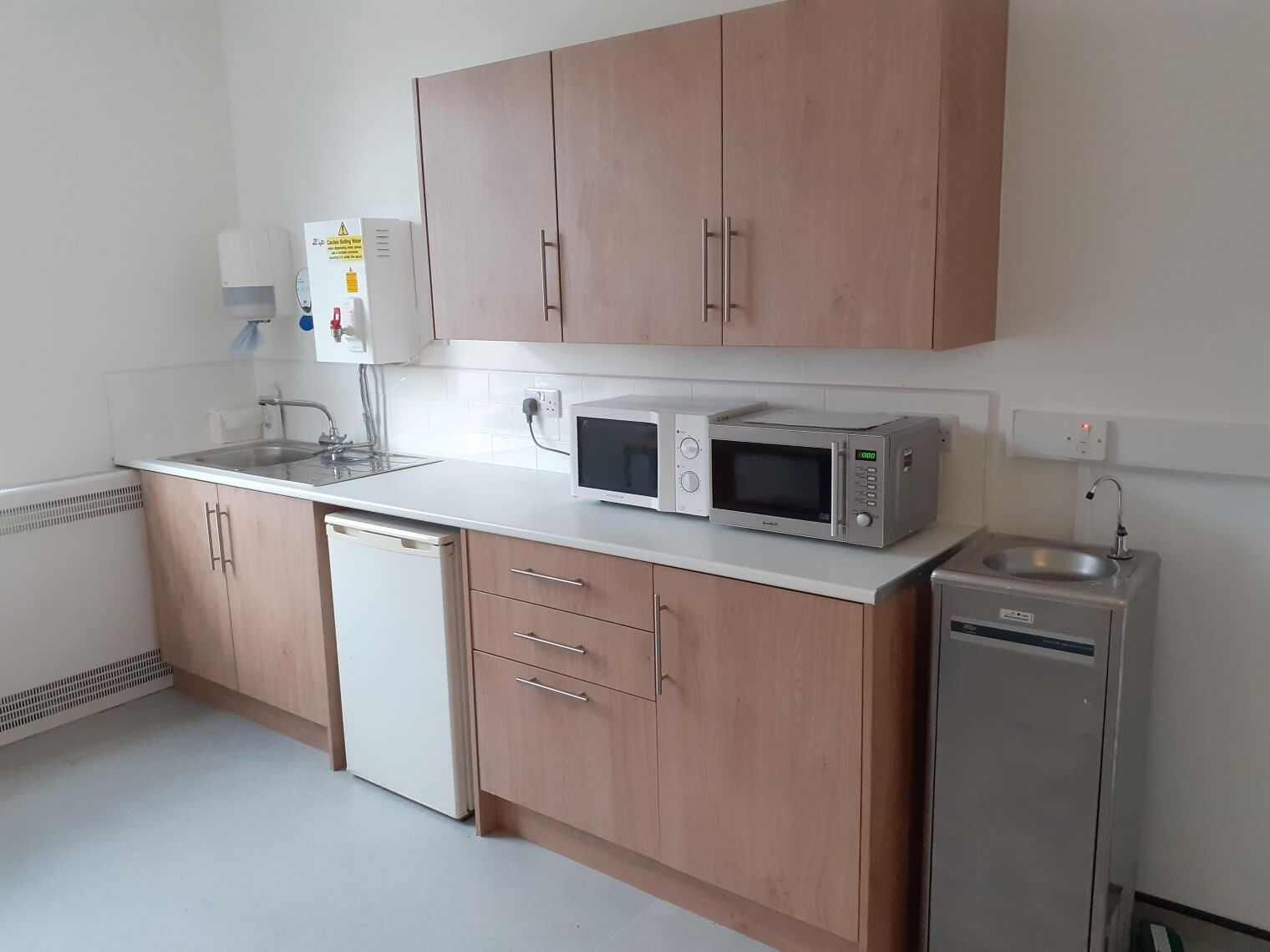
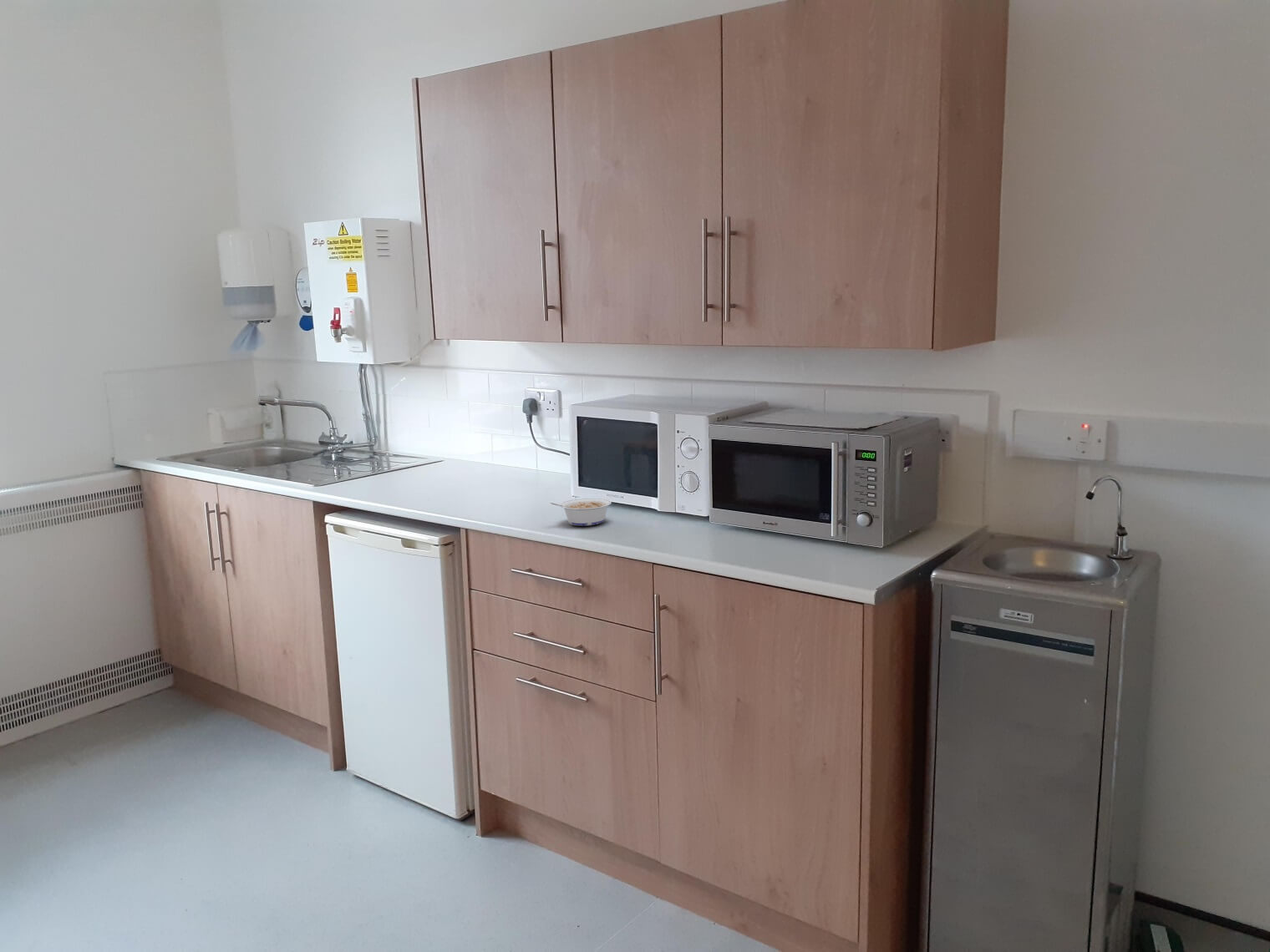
+ legume (585, 511)
